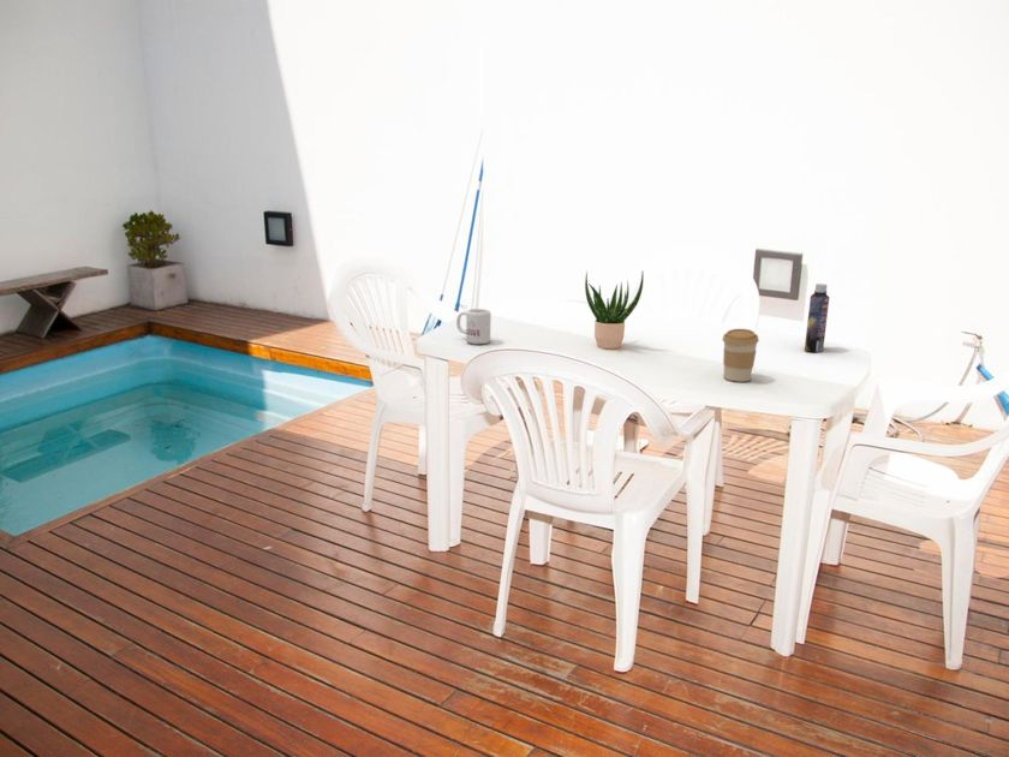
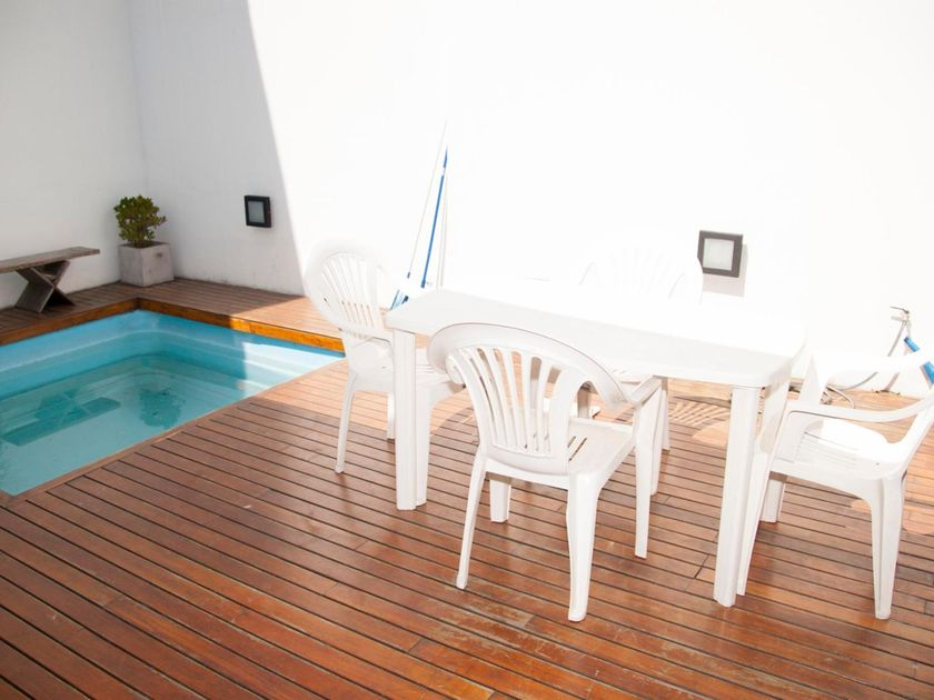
- bottle (817, 317)
- mug (472, 324)
- potted plant (611, 306)
- coffee cup (739, 354)
